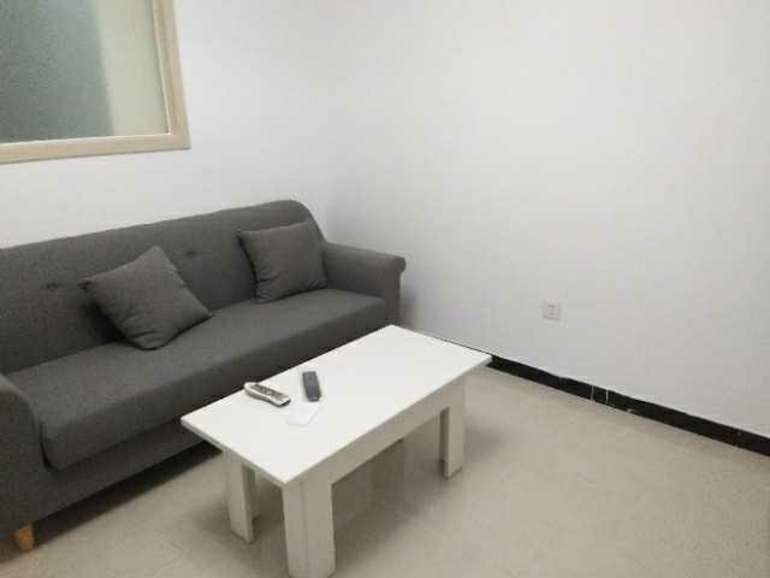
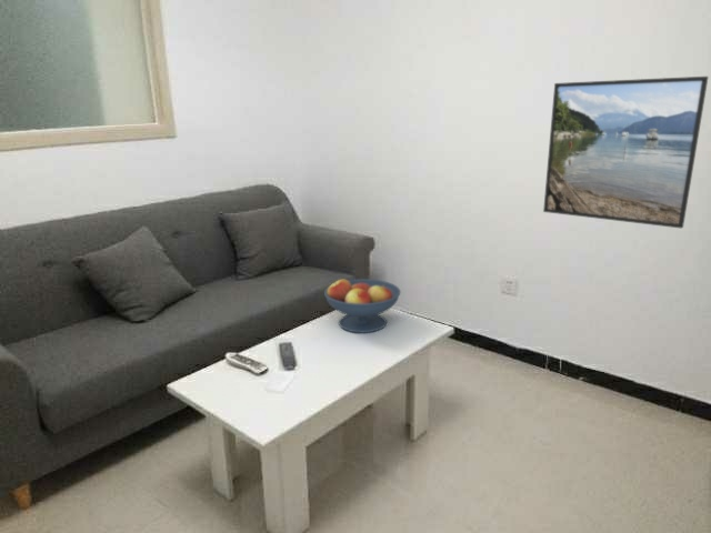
+ fruit bowl (362, 301)
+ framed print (615, 152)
